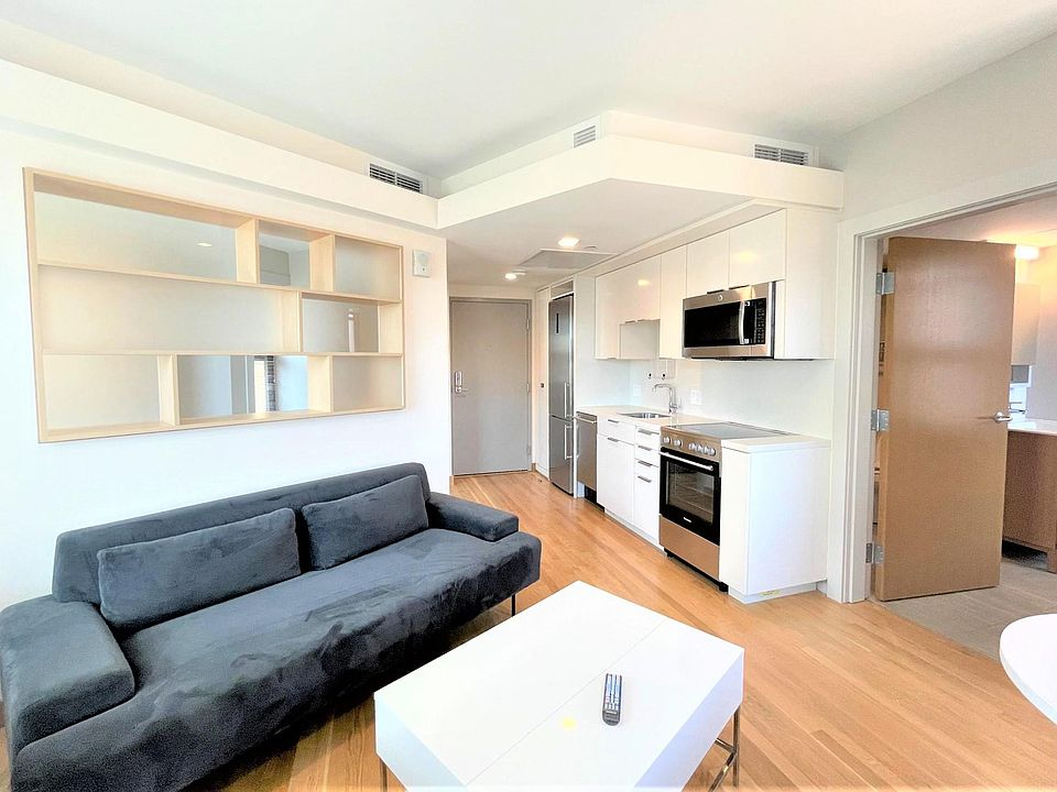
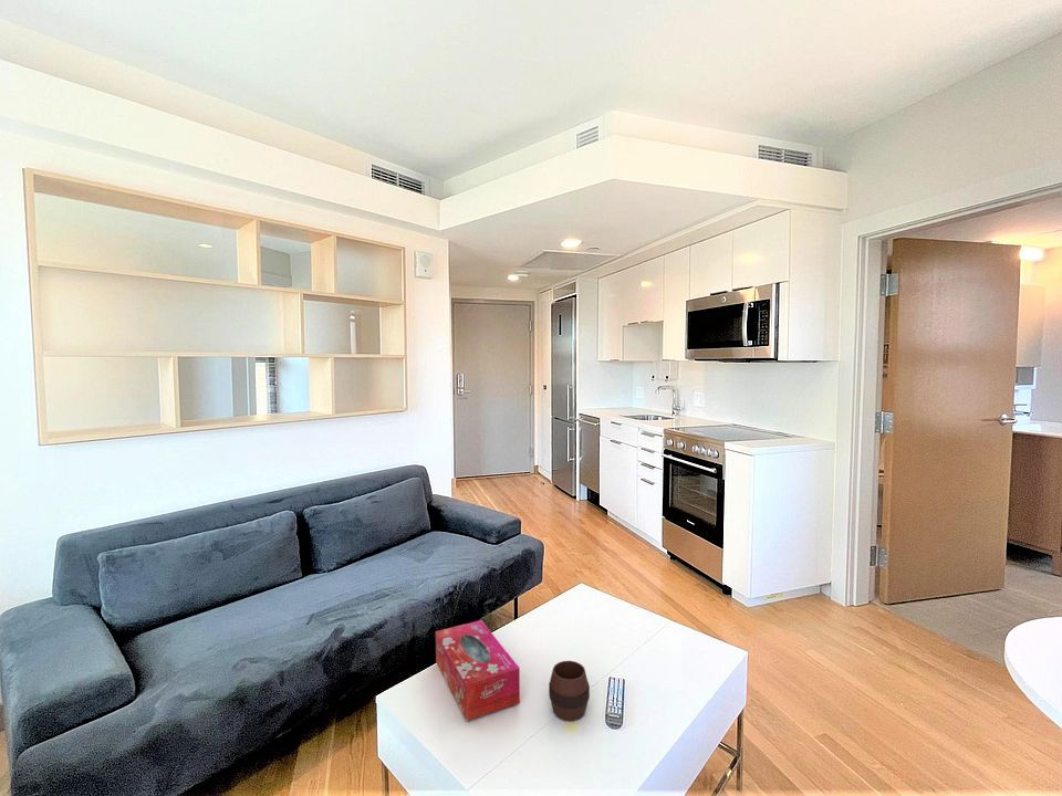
+ tissue box (475, 664)
+ cup (569, 690)
